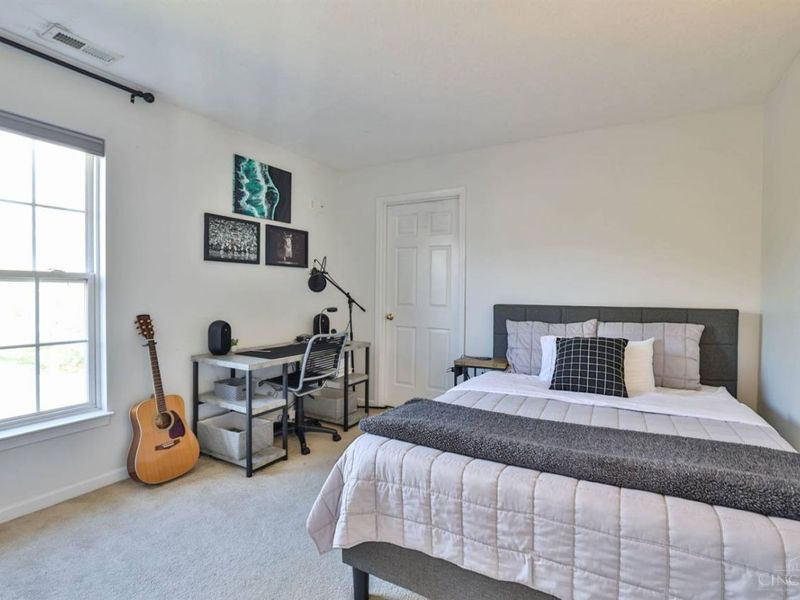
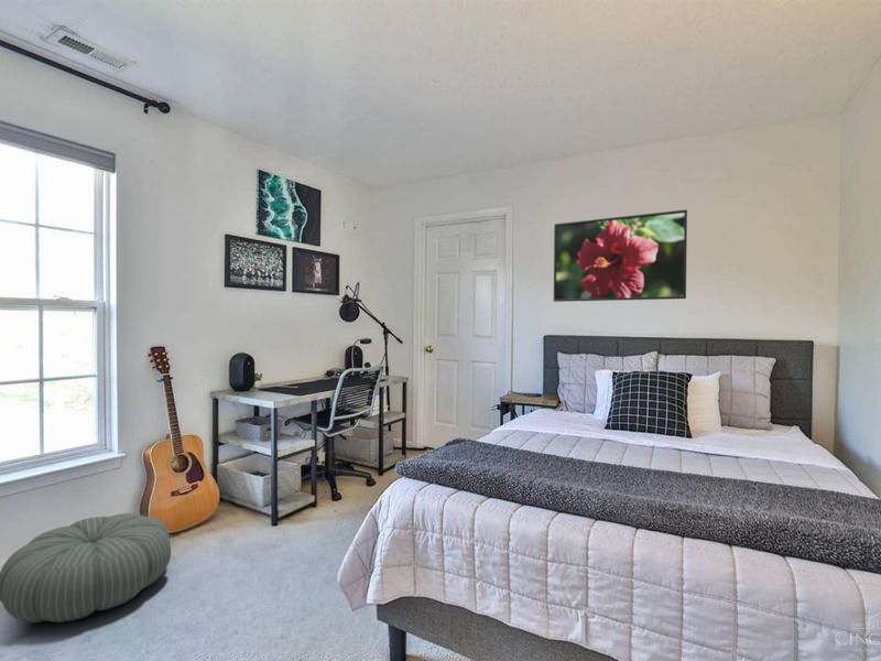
+ pouf (91, 561)
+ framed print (616, 259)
